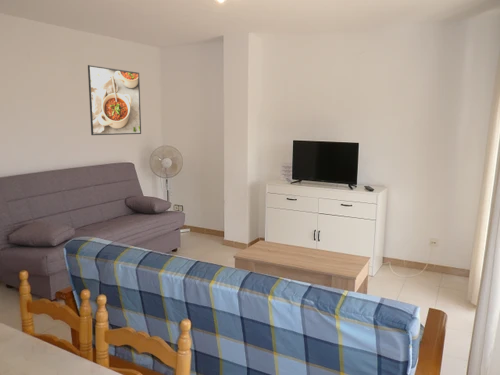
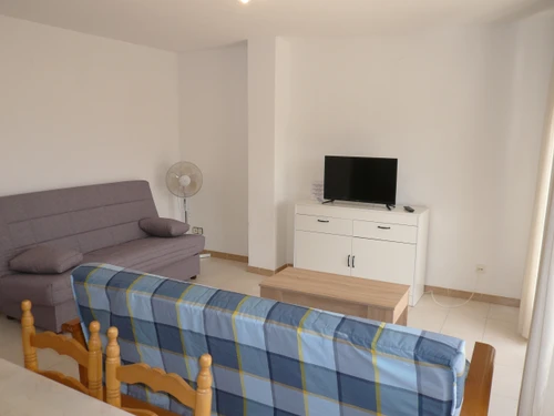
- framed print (116, 102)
